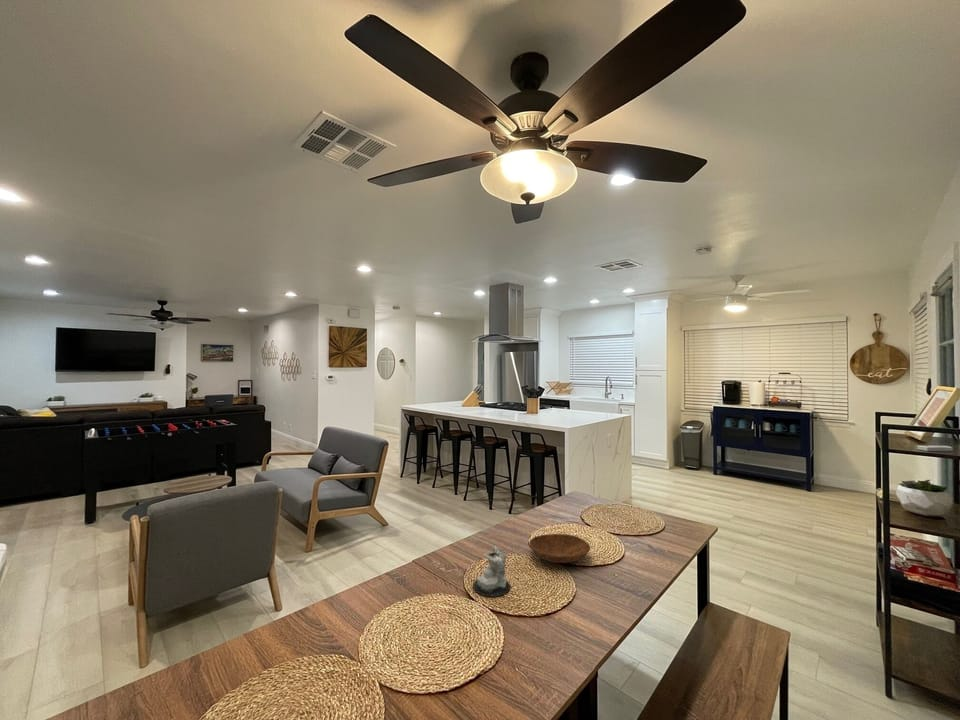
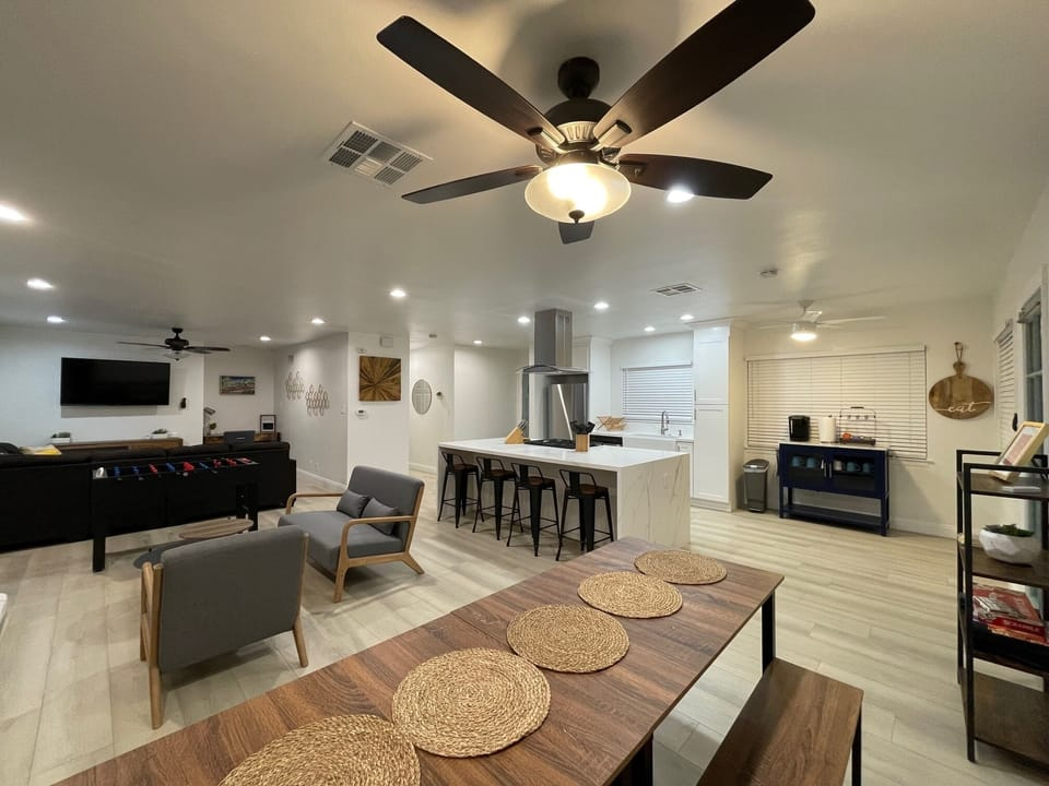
- bowl (559, 551)
- candle (491, 567)
